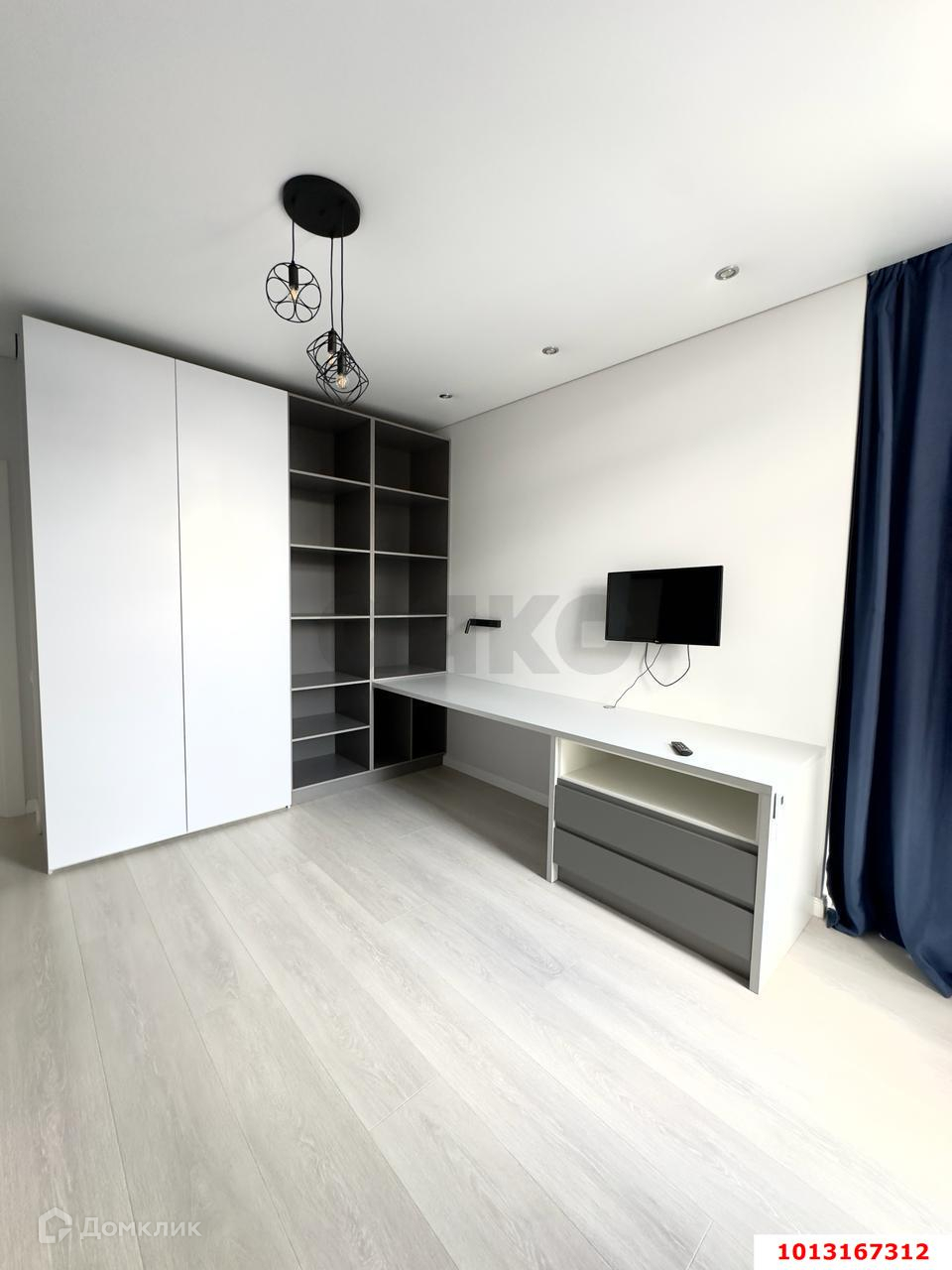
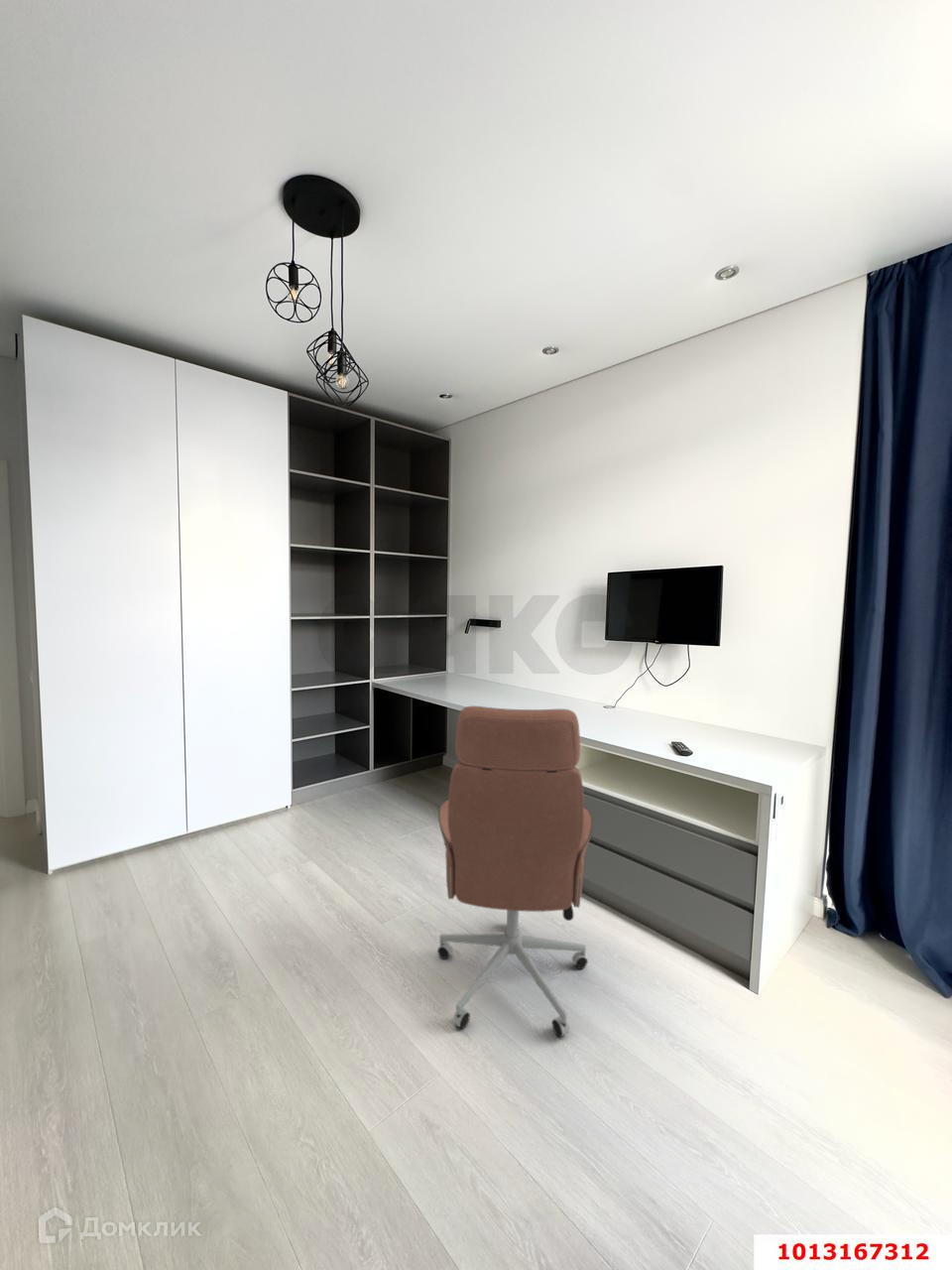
+ office chair (514, 840)
